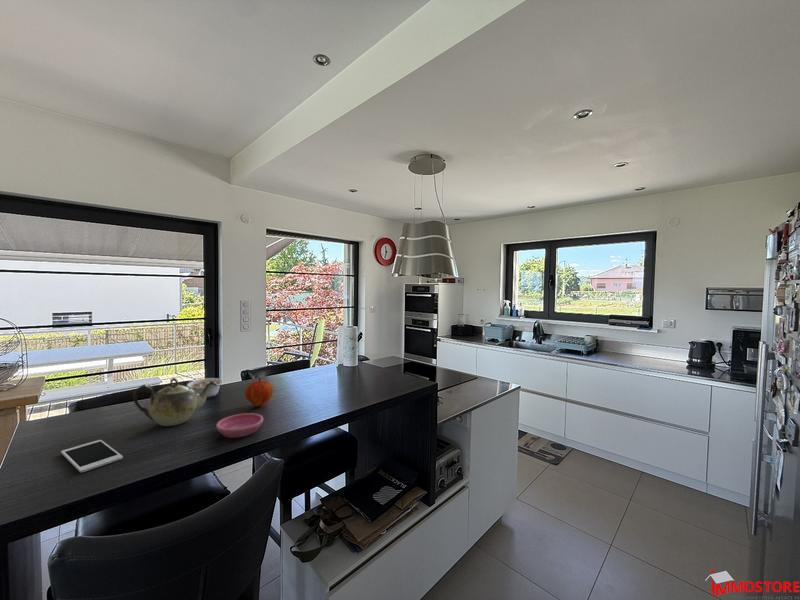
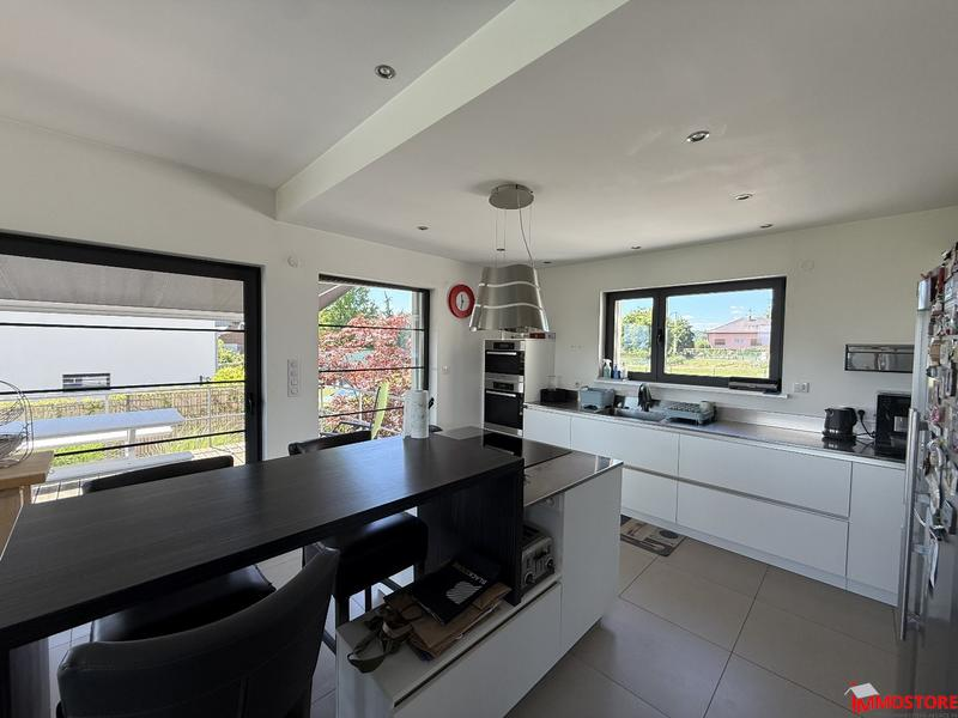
- teapot (178, 399)
- legume (204, 387)
- fruit (259, 391)
- saucer (240, 425)
- cell phone (91, 454)
